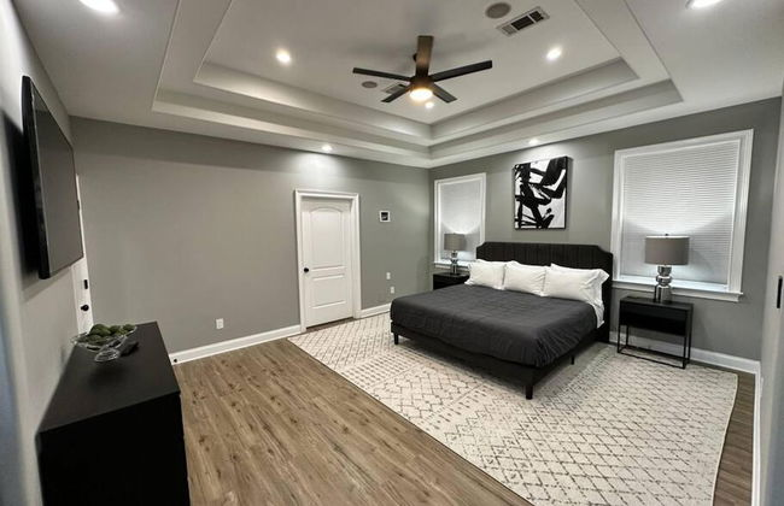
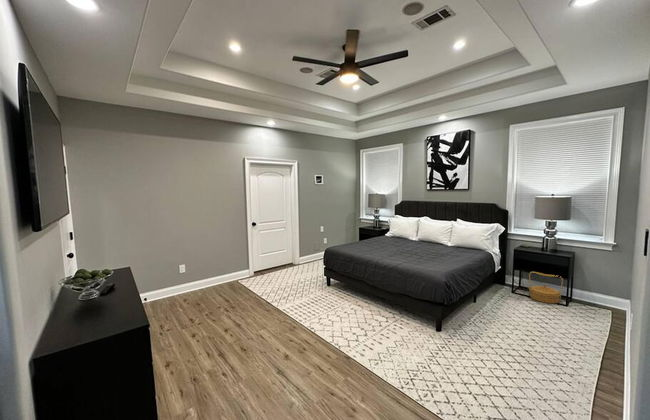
+ basket (545, 286)
